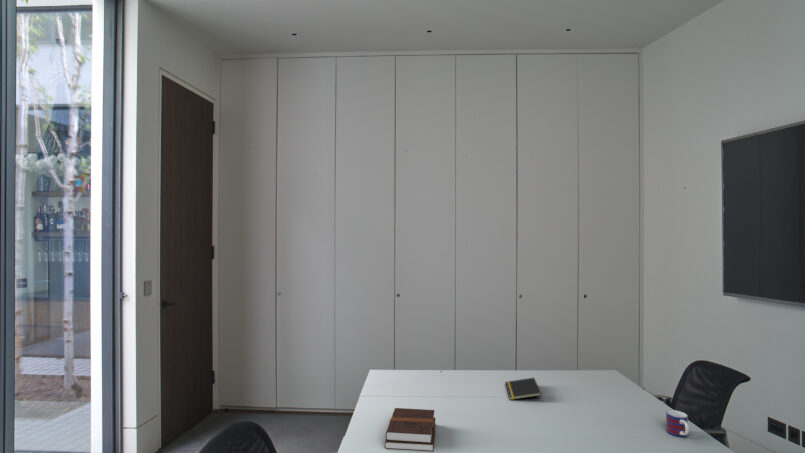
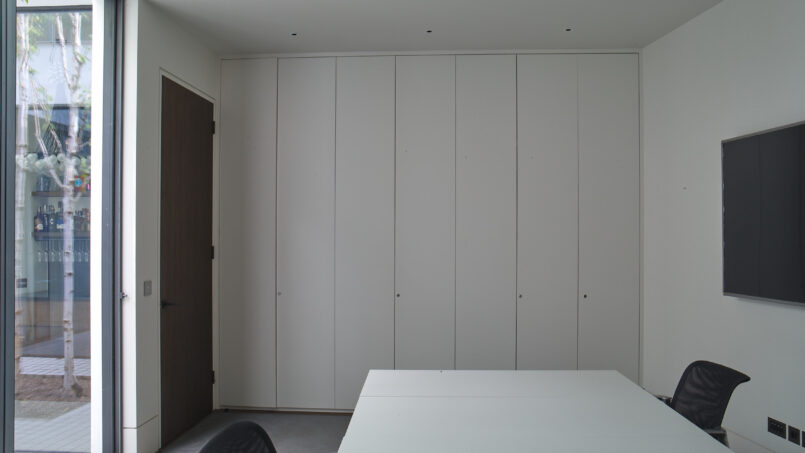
- mug (679, 425)
- hardback book (411, 427)
- notepad (522, 388)
